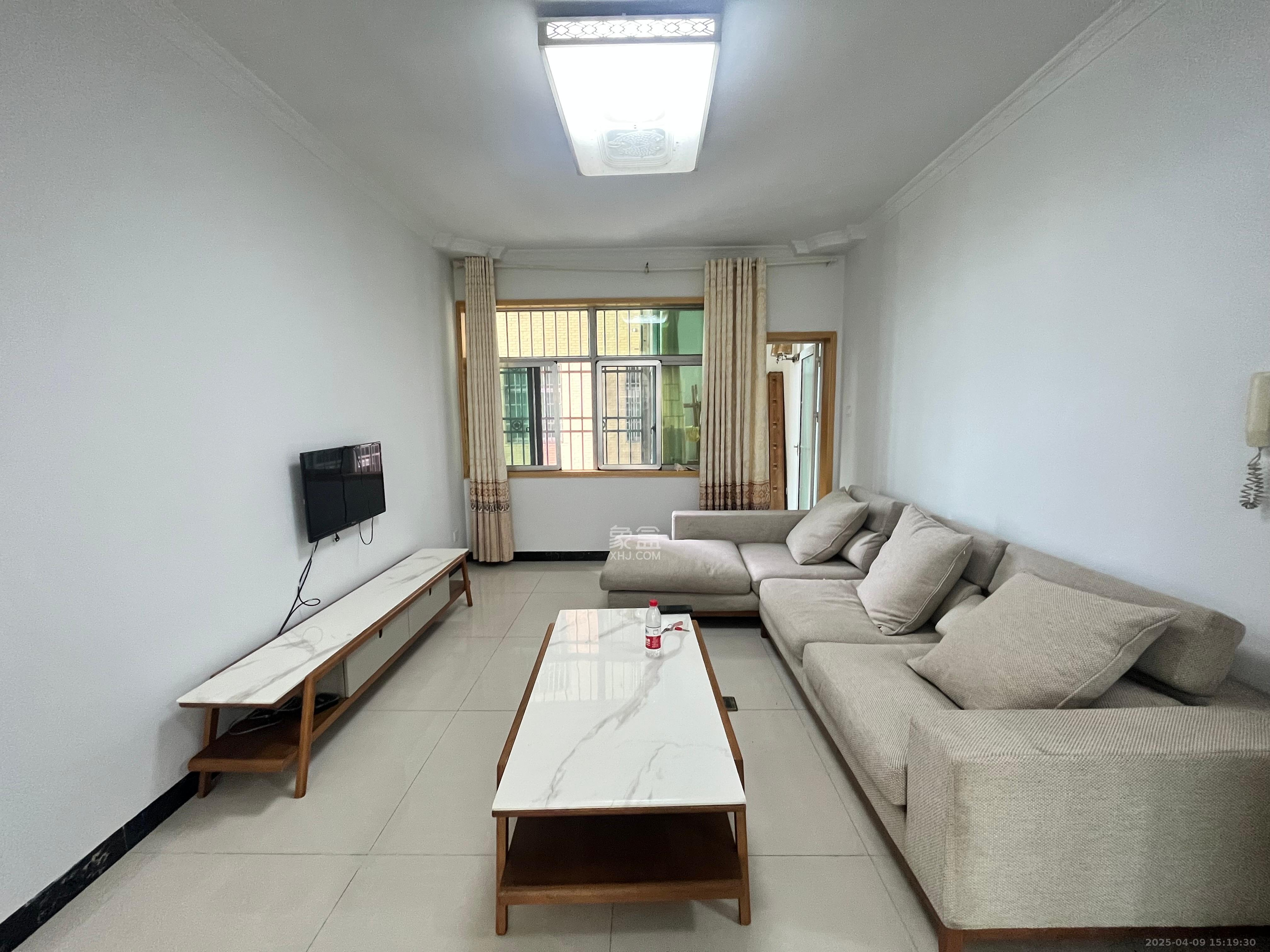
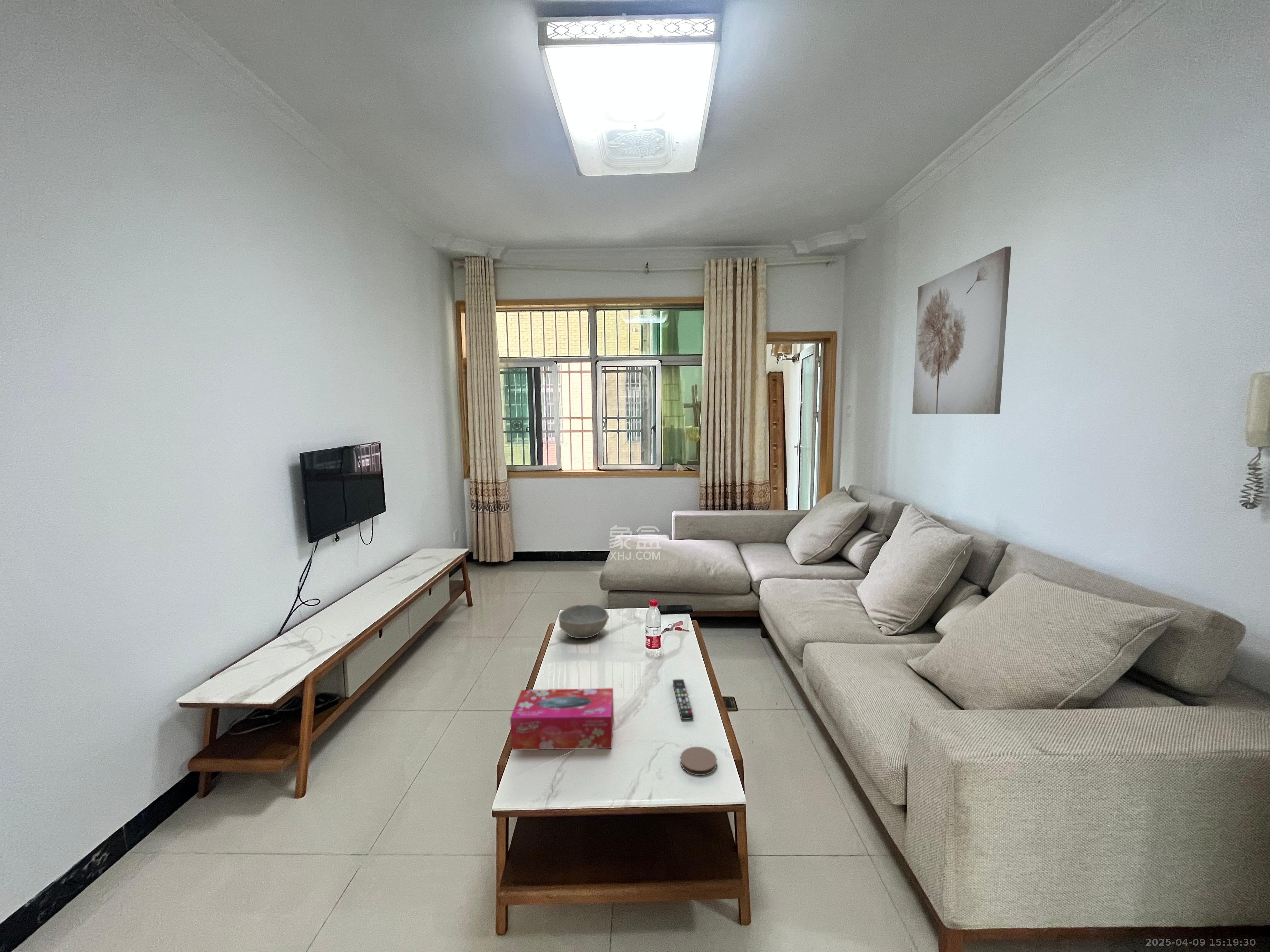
+ coaster (698, 760)
+ remote control (682, 698)
+ tissue box (564, 718)
+ wall art (954, 343)
+ bowl (583, 623)
